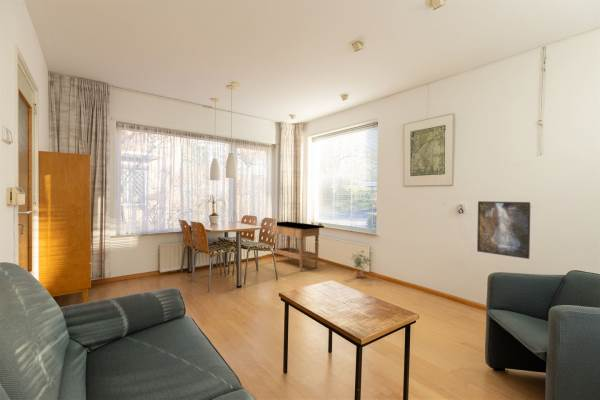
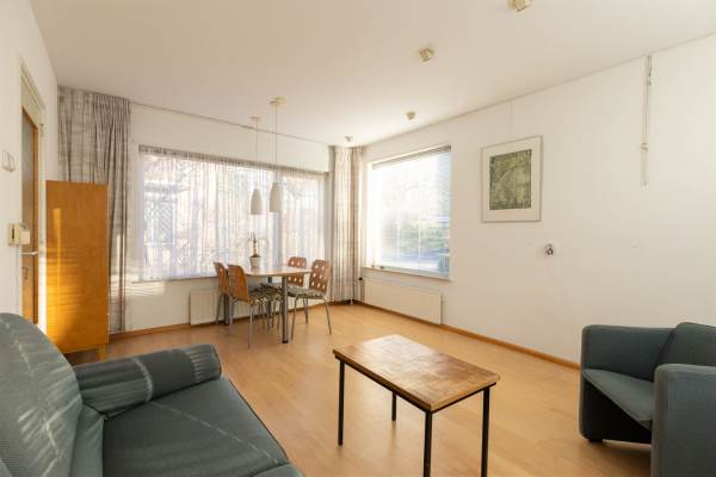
- potted plant (358, 264)
- side table (294, 248)
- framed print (502, 228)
